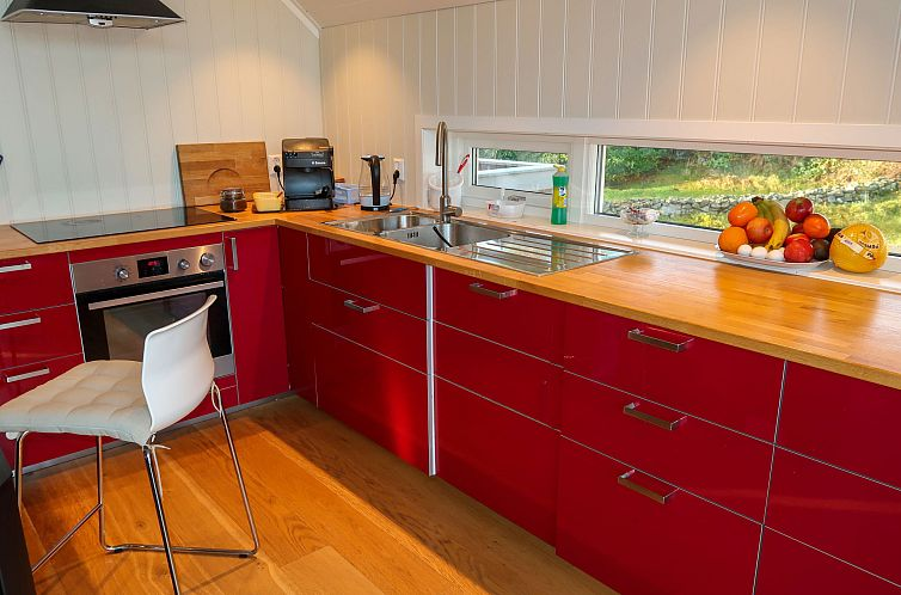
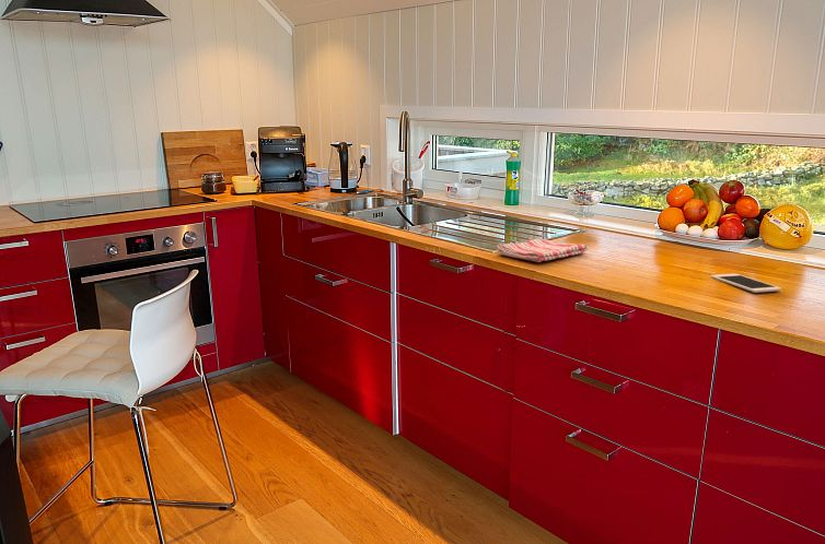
+ cell phone (744, 282)
+ dish towel (542, 248)
